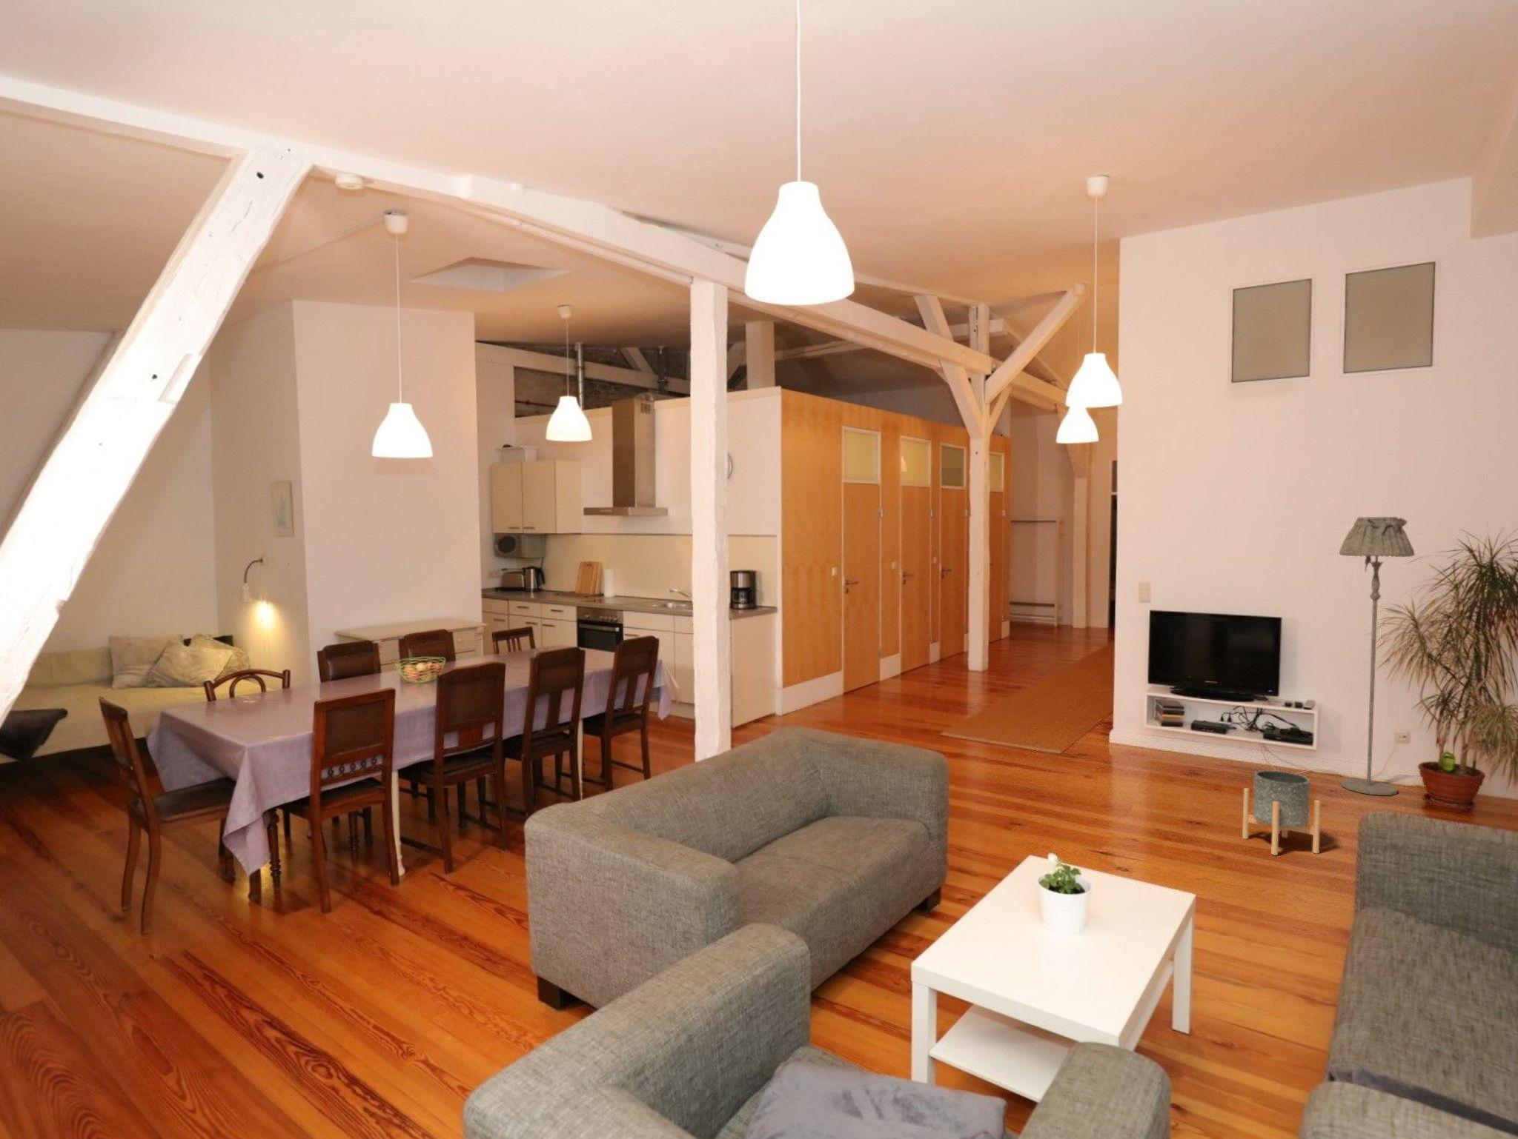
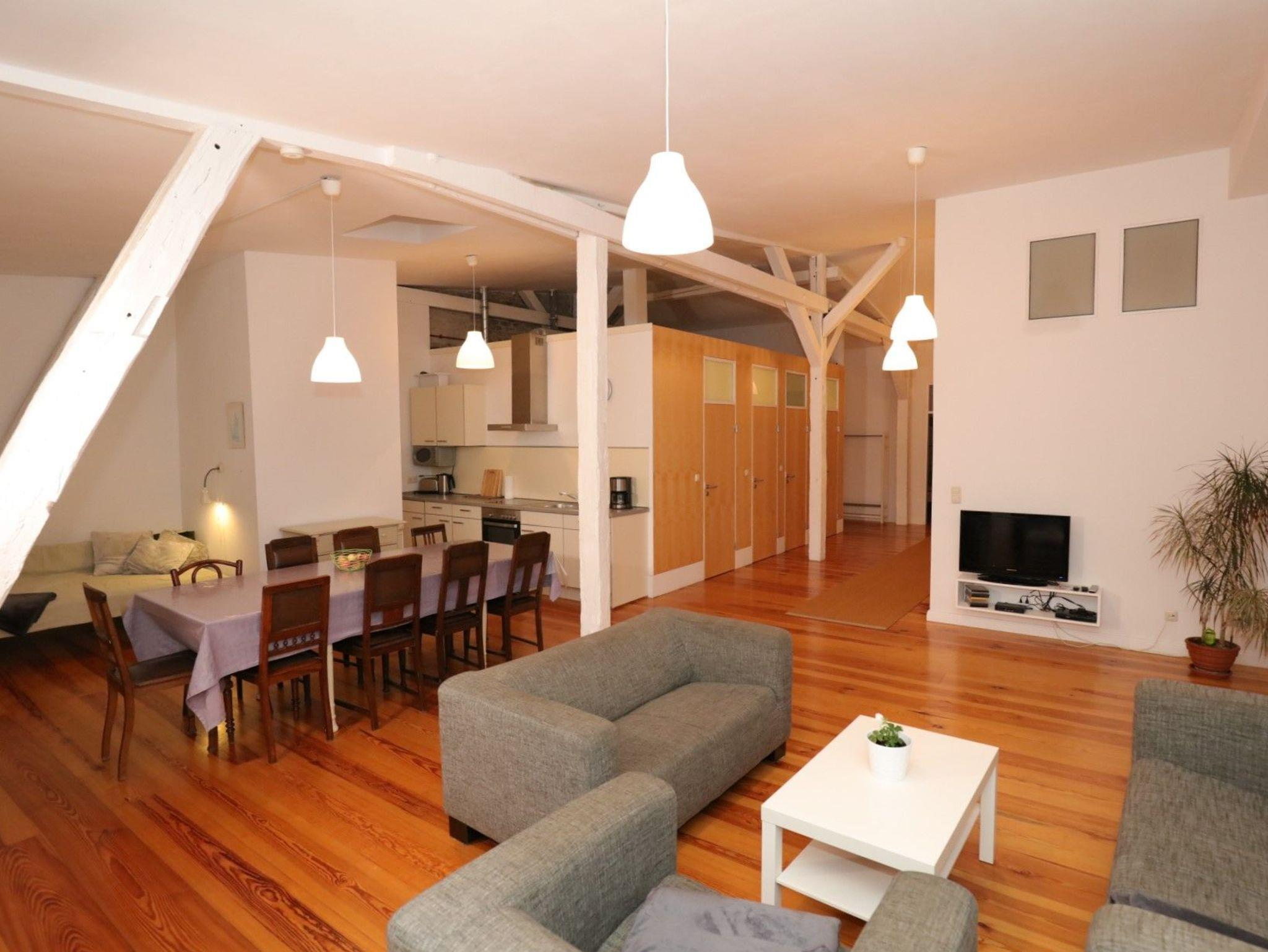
- floor lamp (1373, 653)
- planter (1280, 811)
